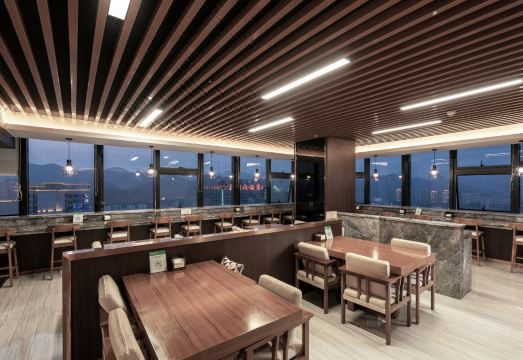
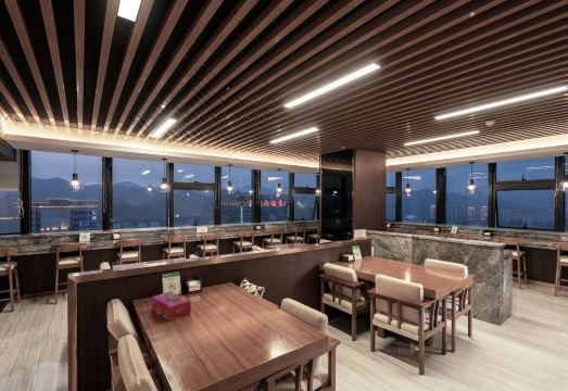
+ tissue box (171, 305)
